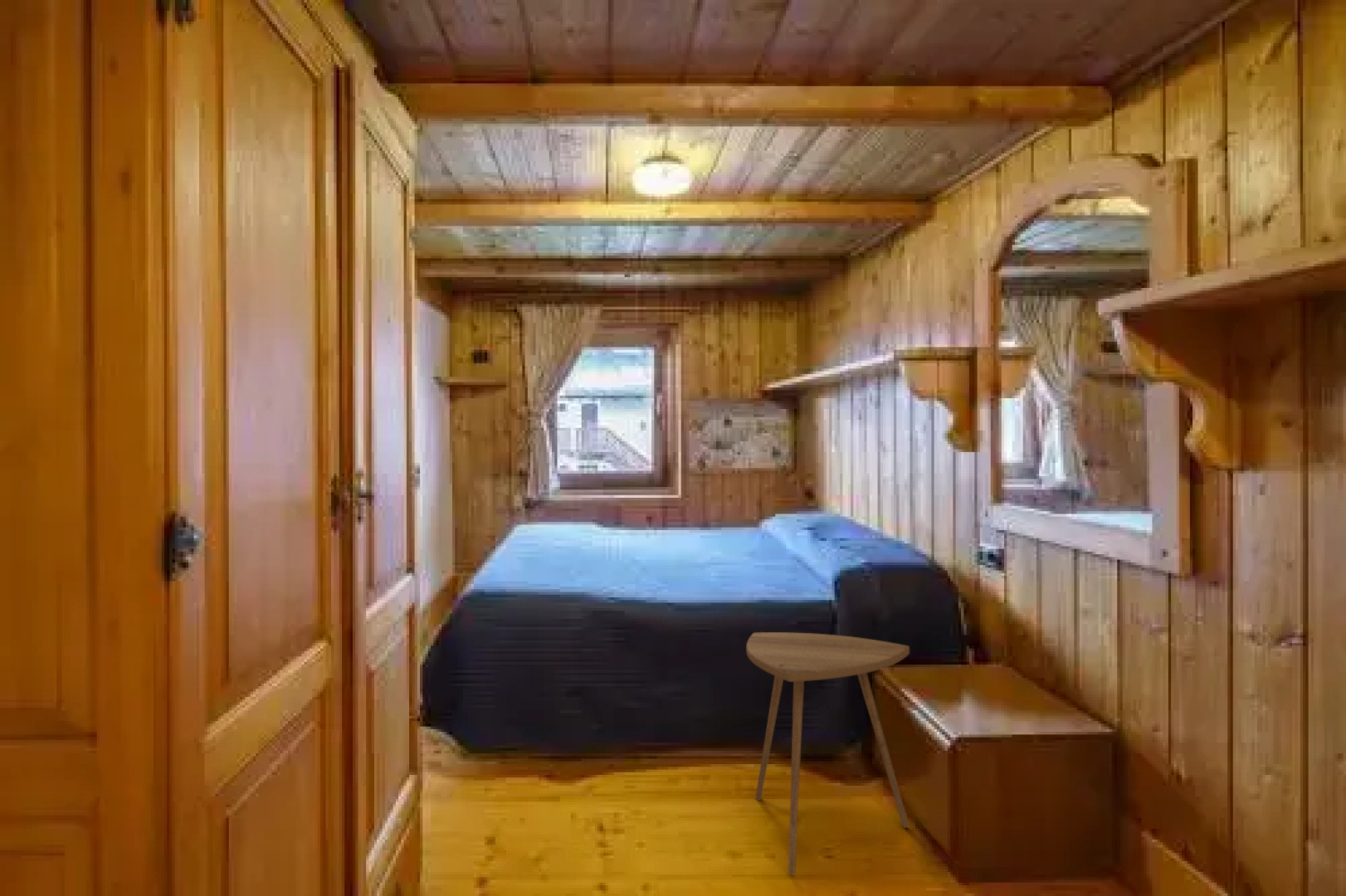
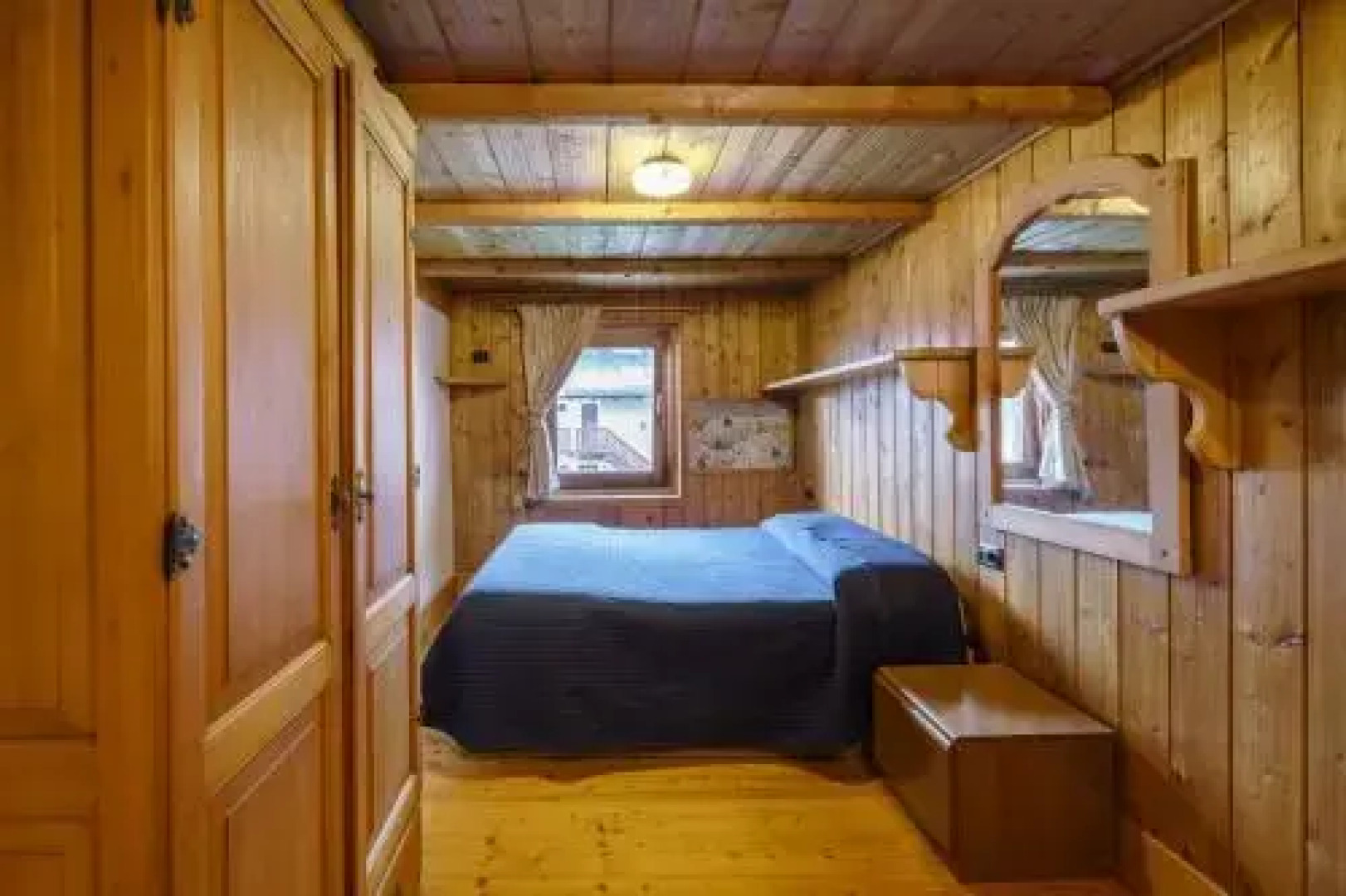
- side table (801, 739)
